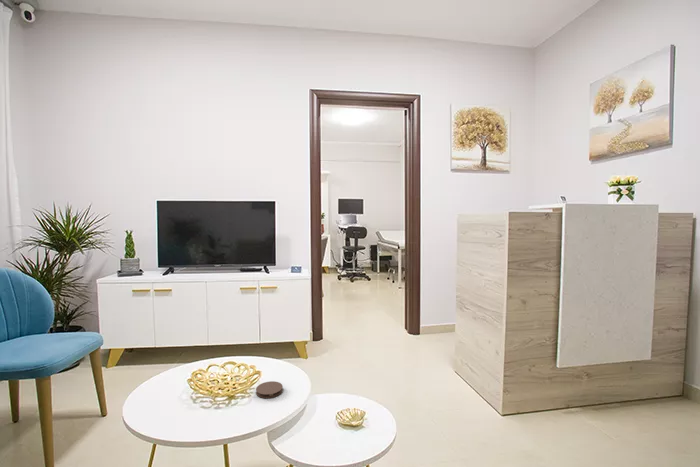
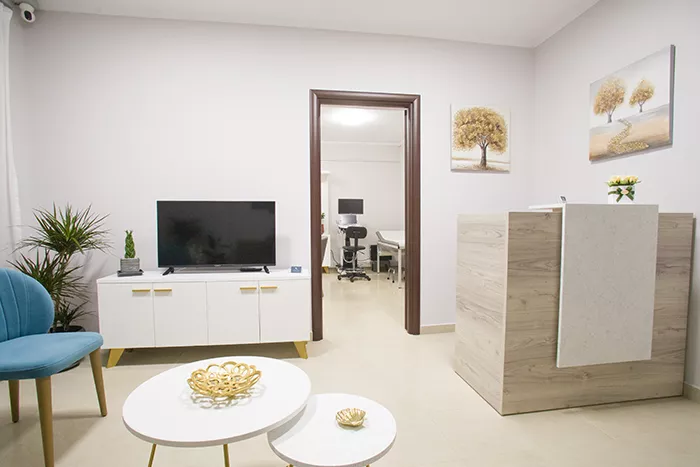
- coaster (269, 389)
